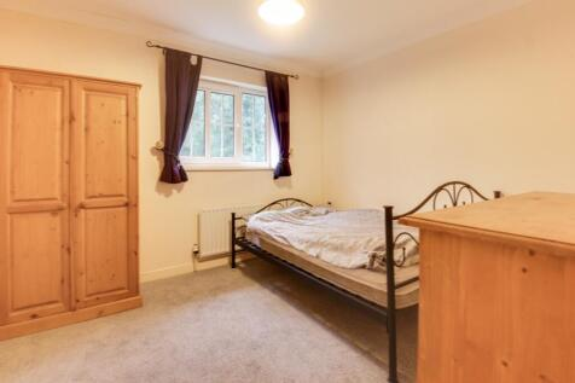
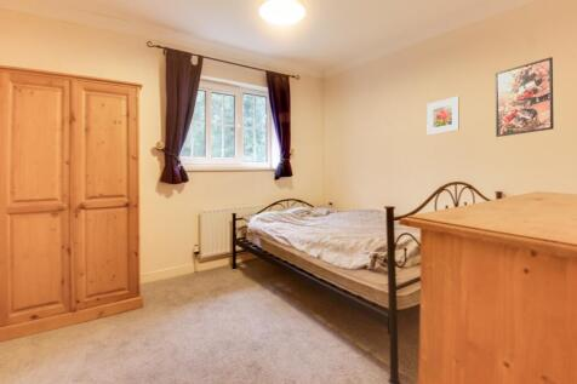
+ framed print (442, 116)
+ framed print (522, 99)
